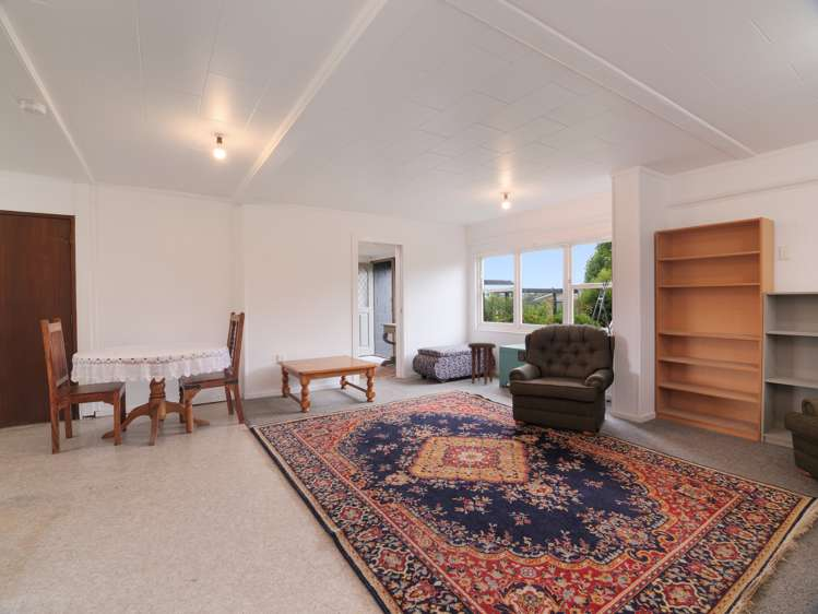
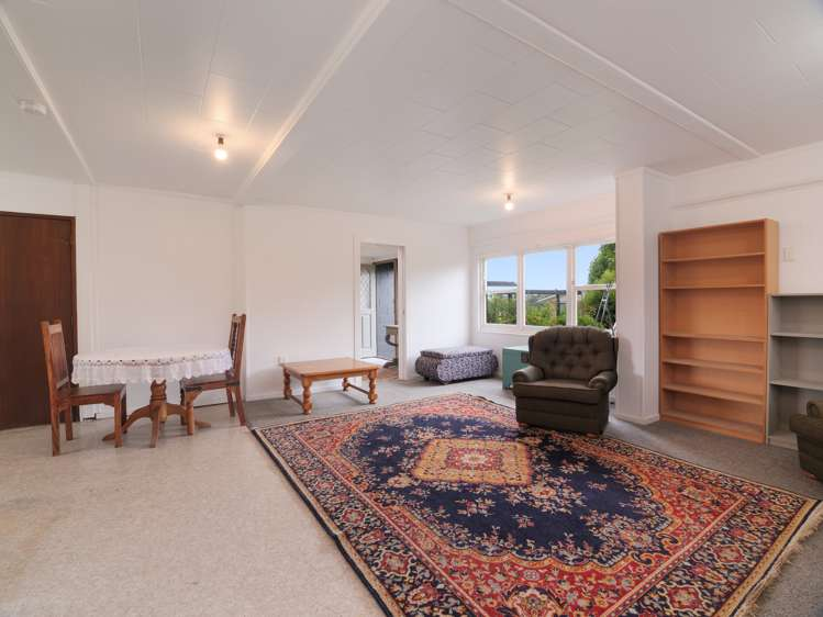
- side table (479, 363)
